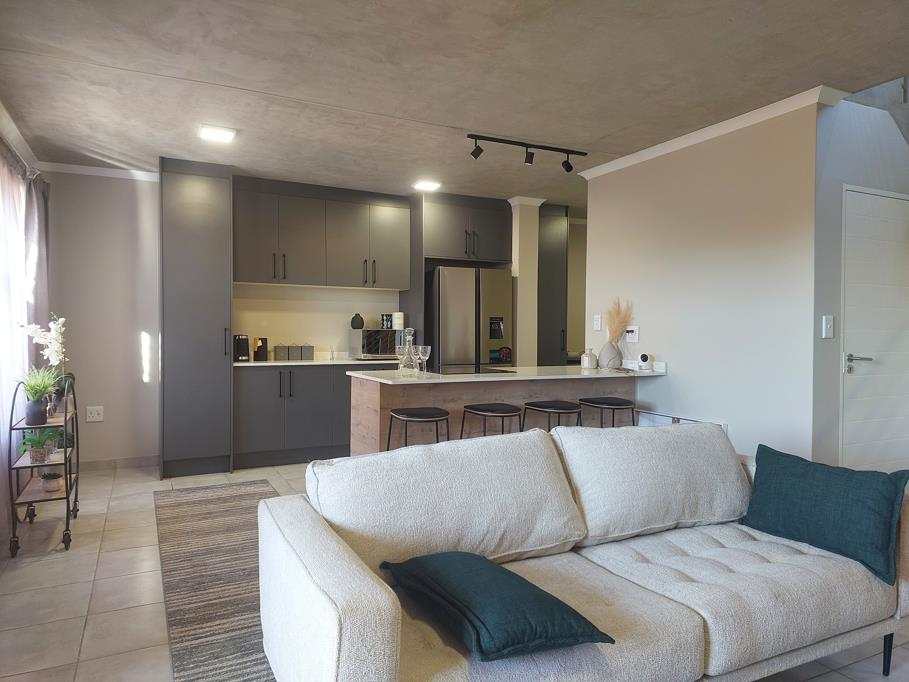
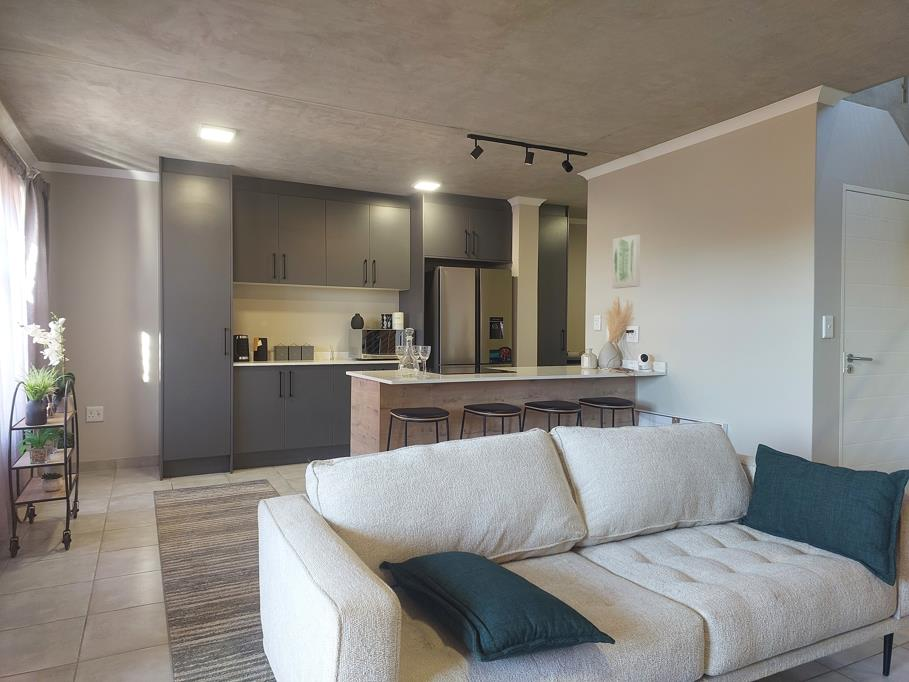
+ wall art (626, 262)
